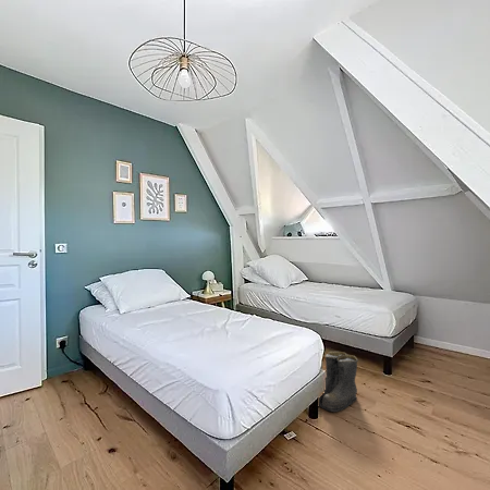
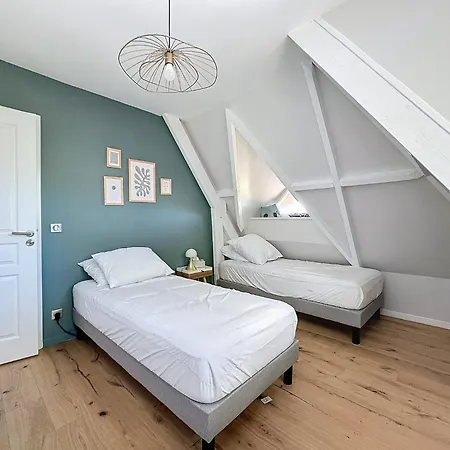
- boots (333, 378)
